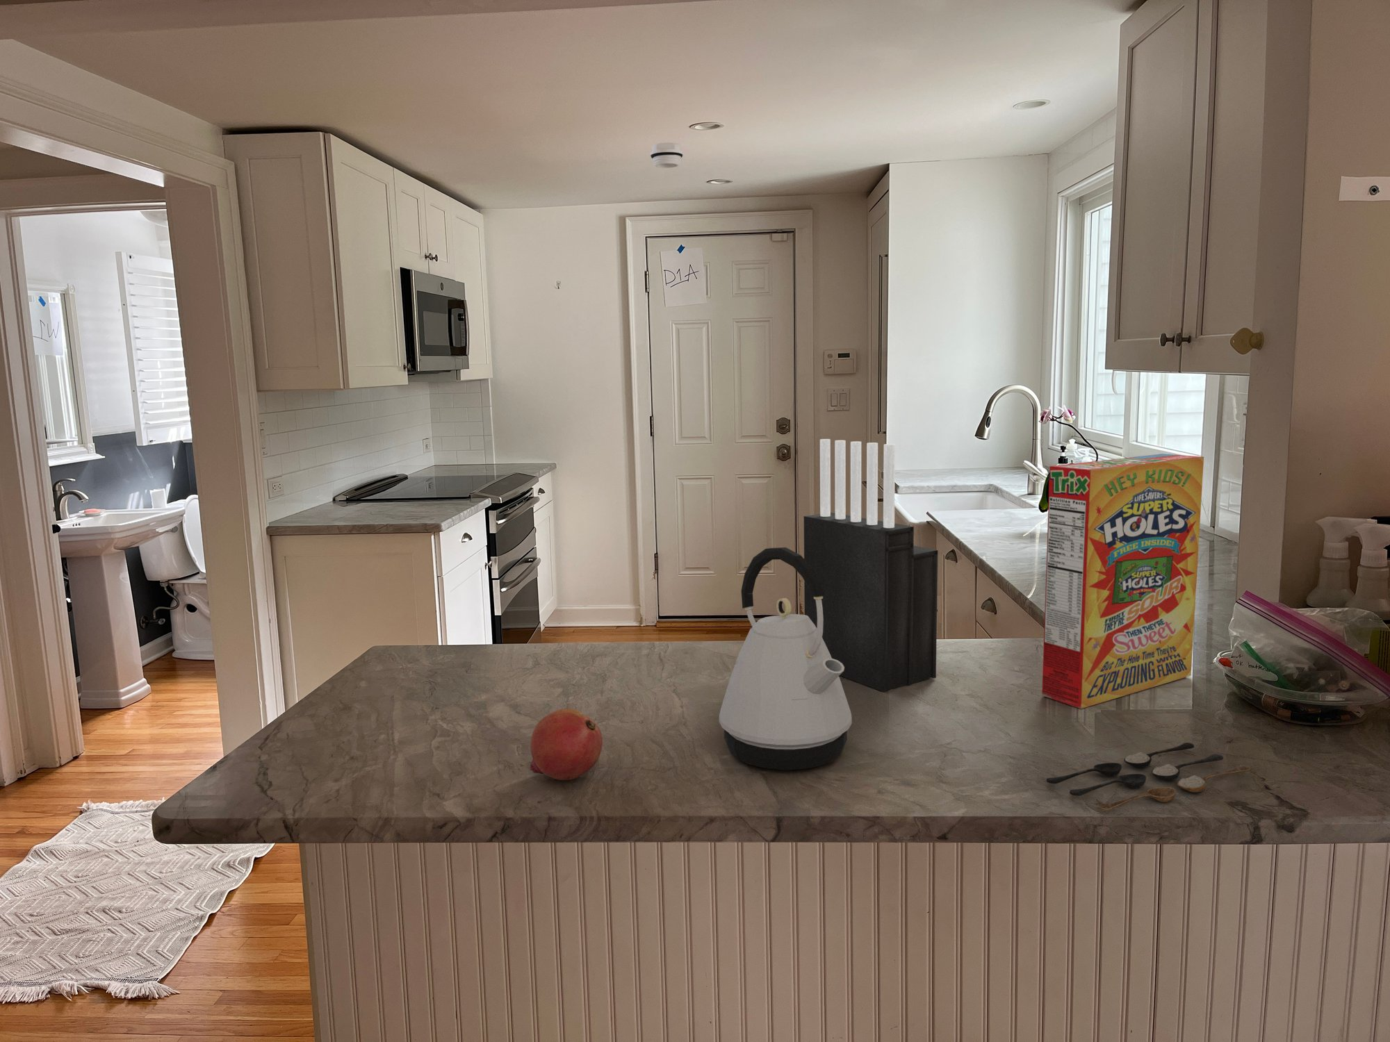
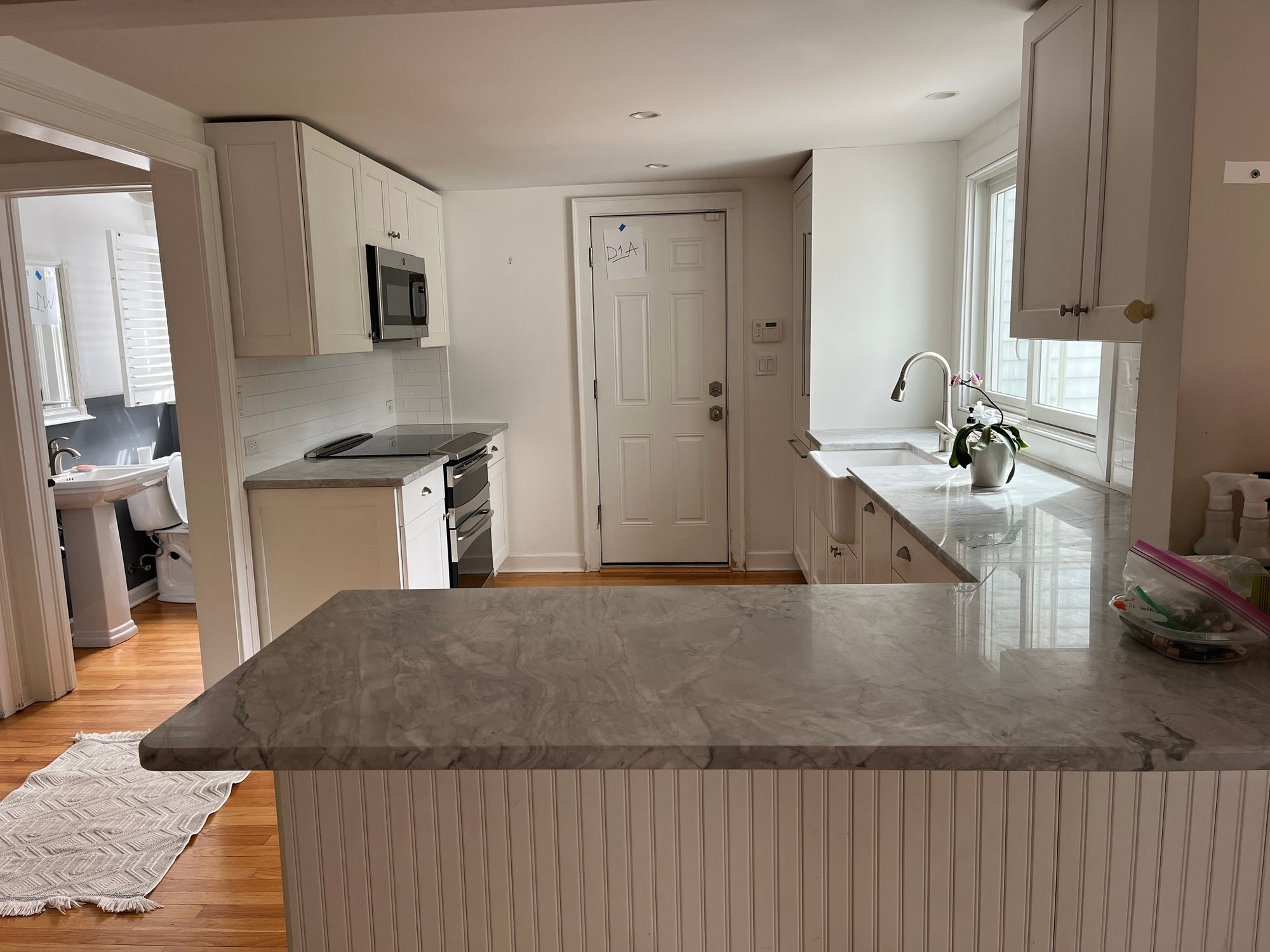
- kettle (786, 651)
- cereal box (1123, 576)
- knife block (874, 556)
- smoke detector (667, 155)
- spoon (1145, 776)
- fruit (564, 743)
